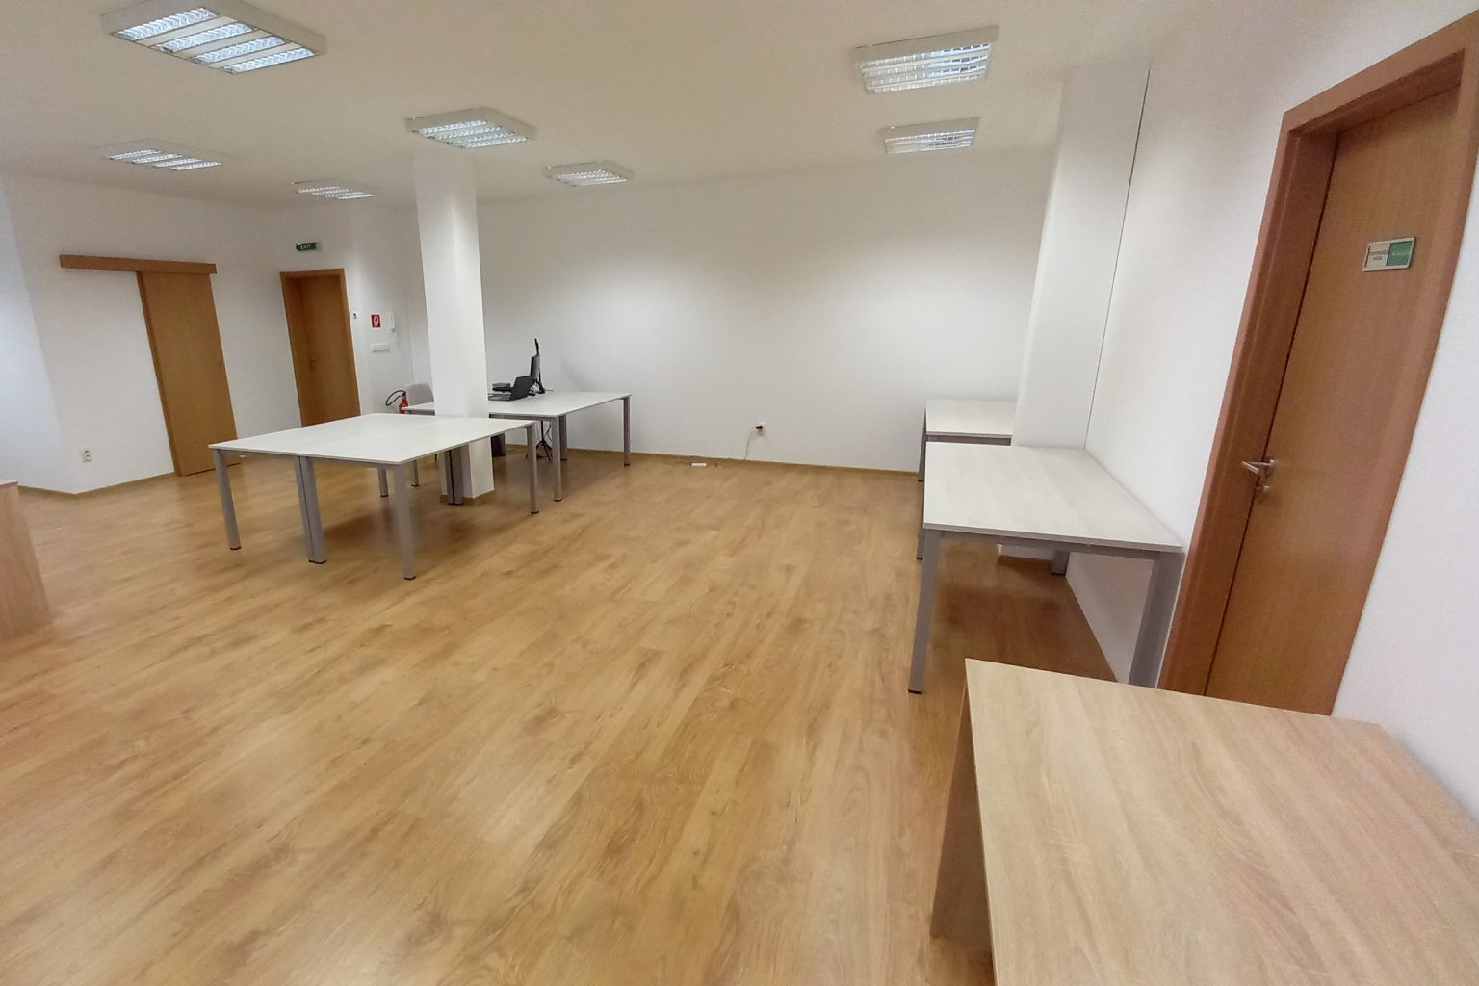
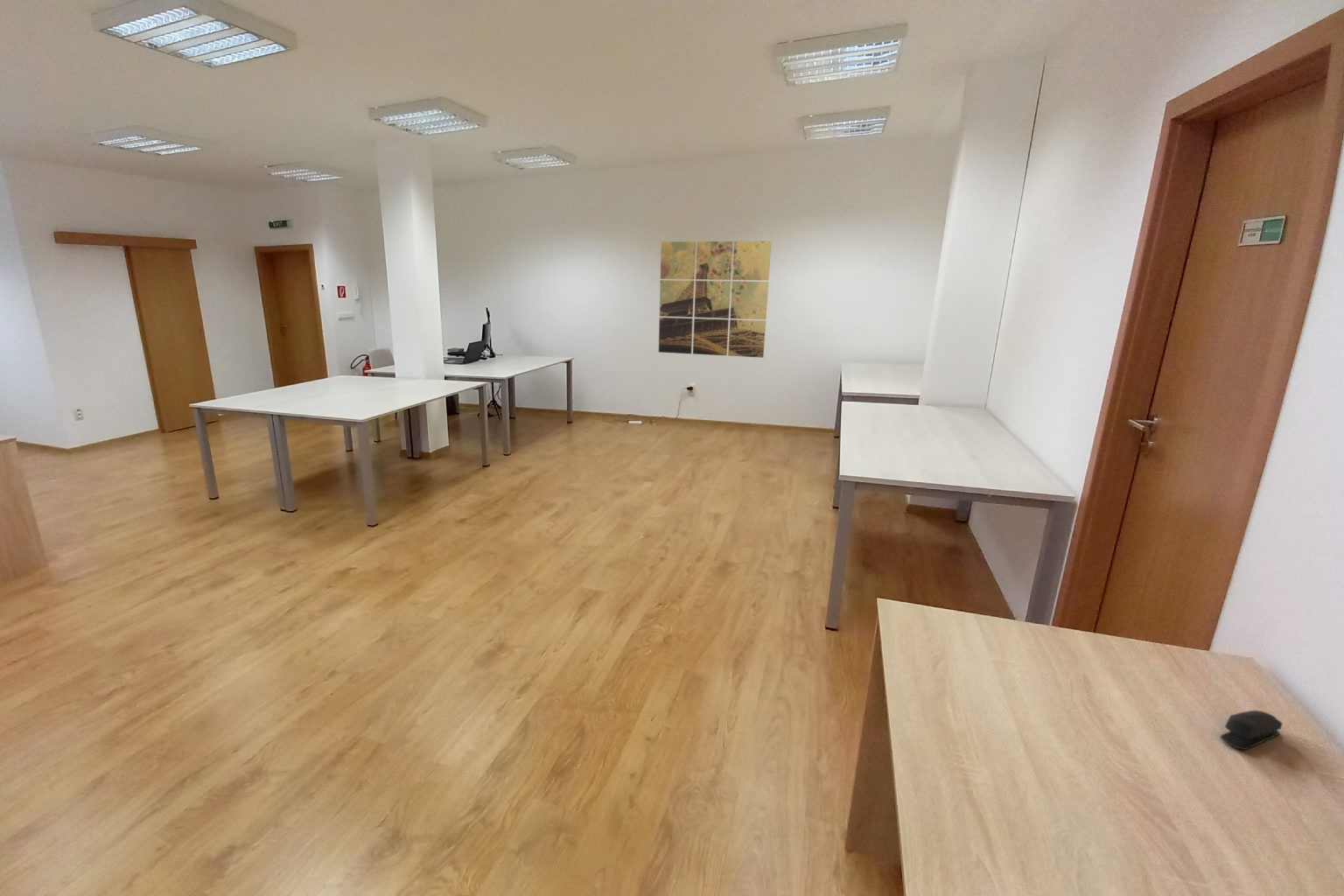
+ stapler (1253, 724)
+ wall art (711, 299)
